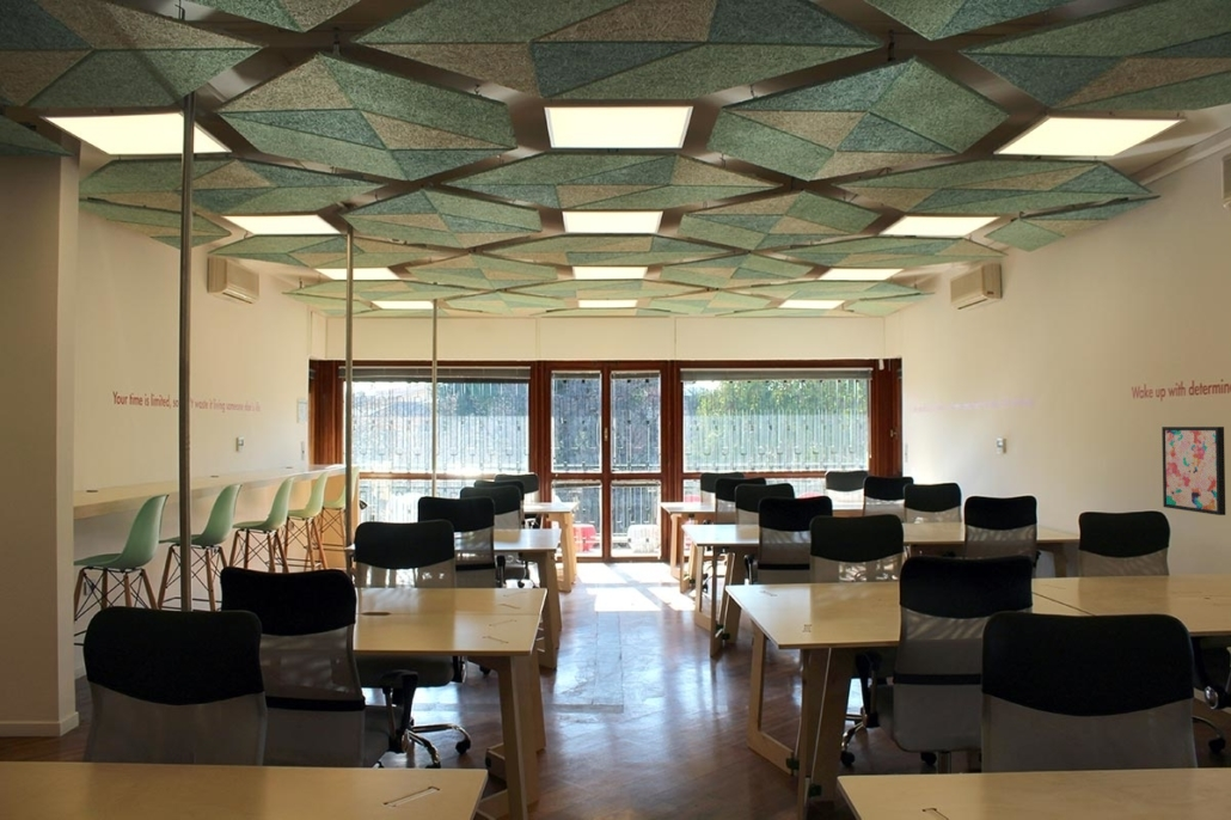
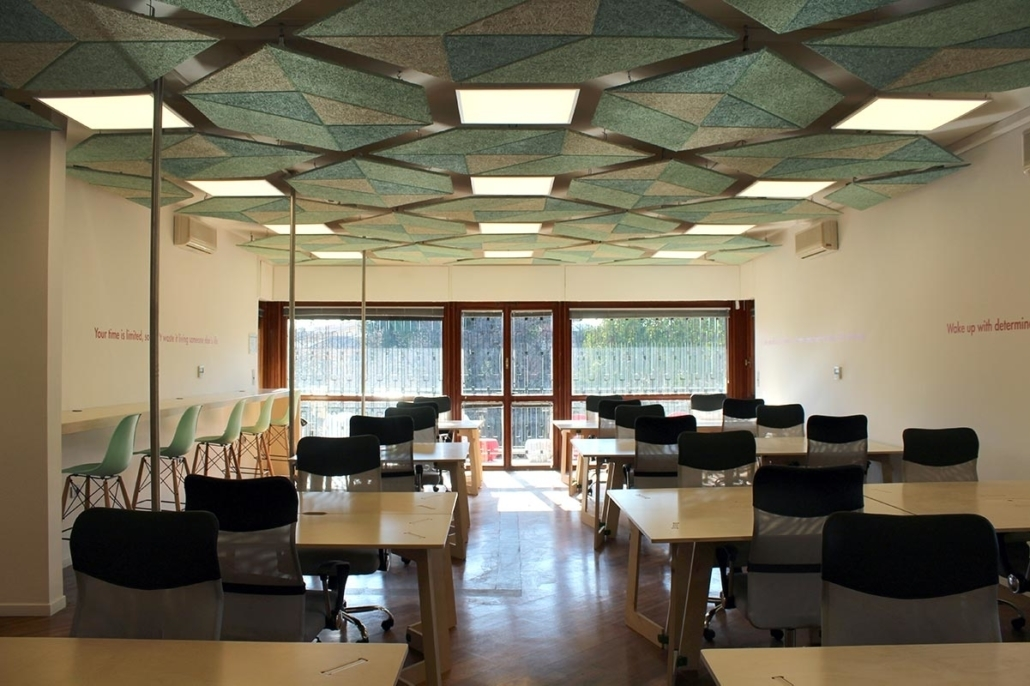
- wall art (1192, 469)
